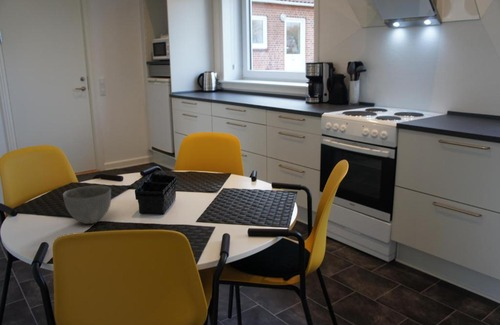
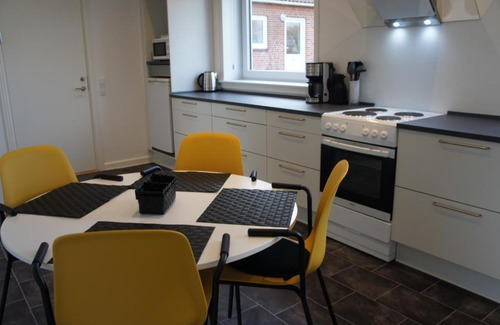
- bowl (88, 206)
